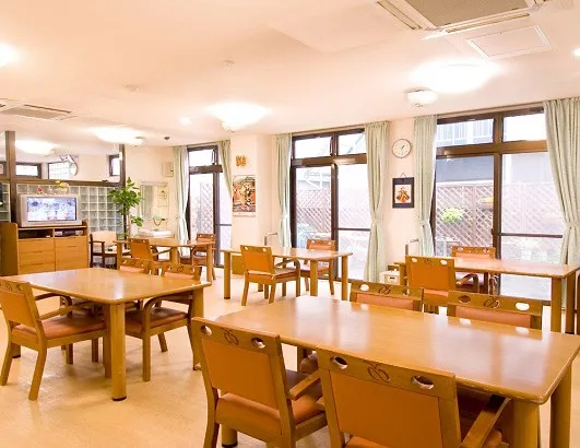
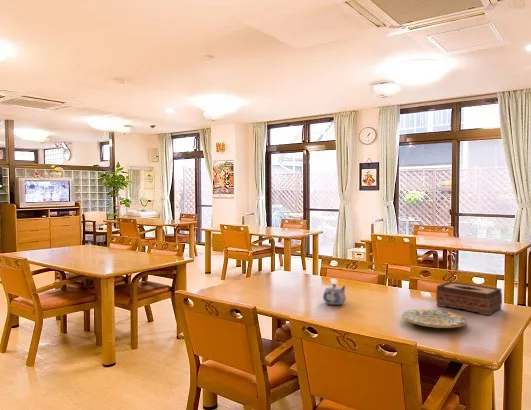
+ plate (433, 320)
+ teapot (335, 293)
+ tissue box (468, 297)
